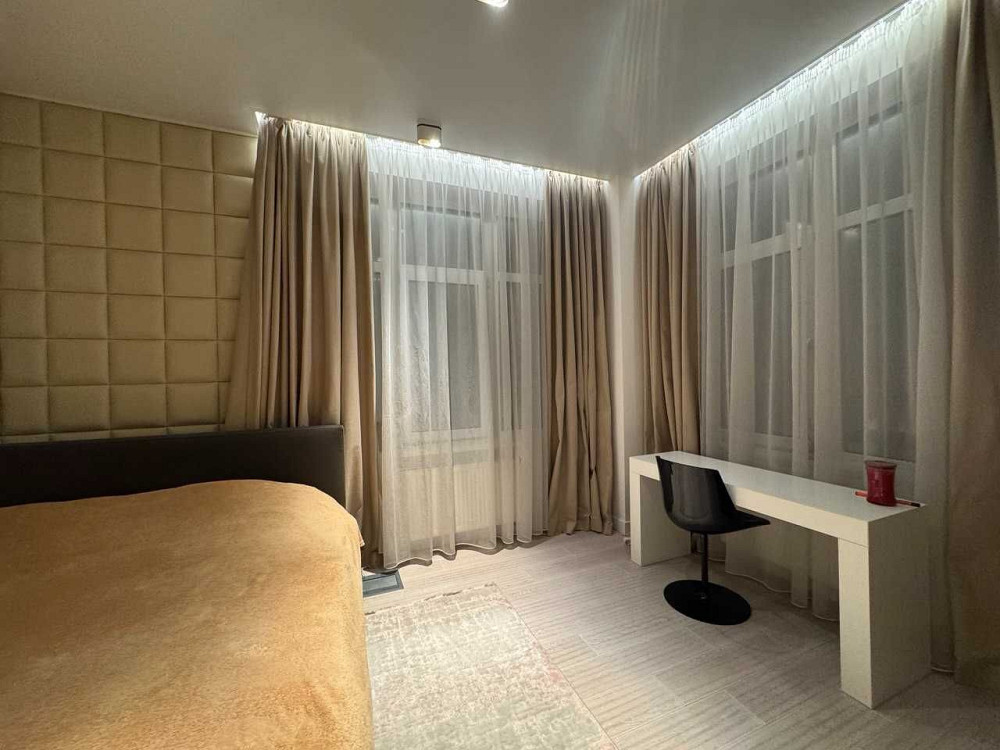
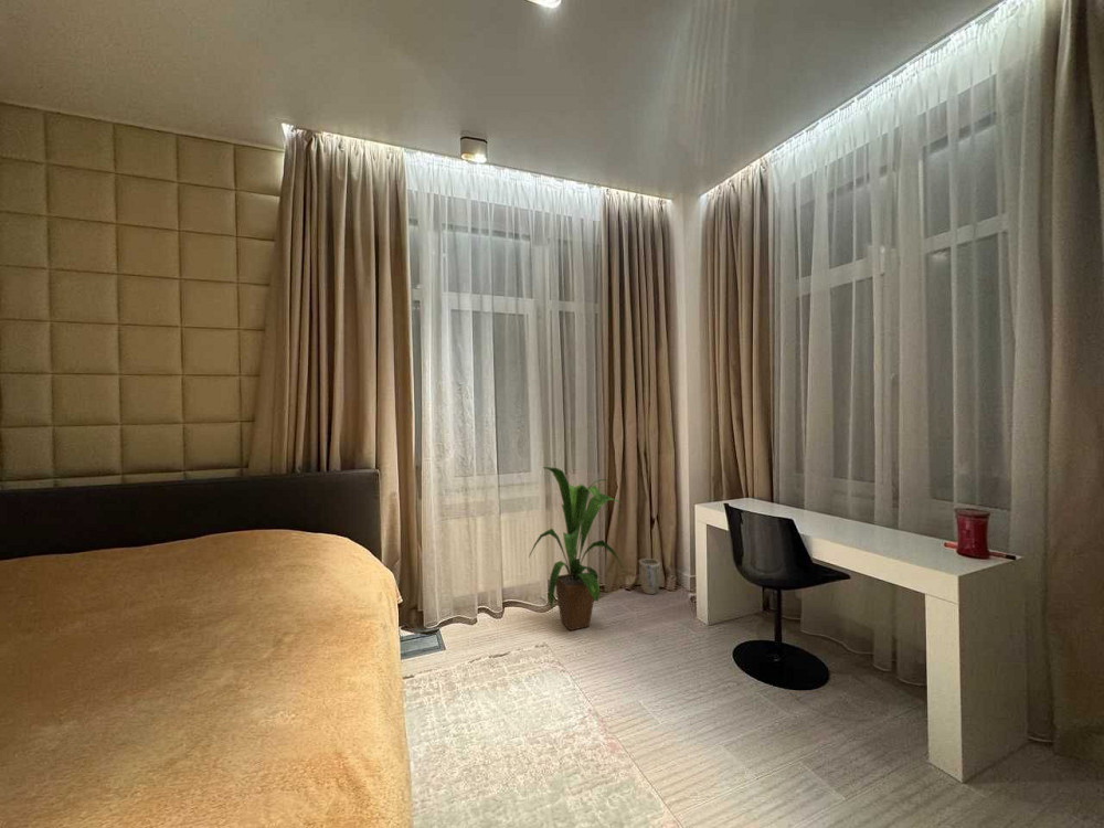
+ house plant (584, 542)
+ plant pot (649, 576)
